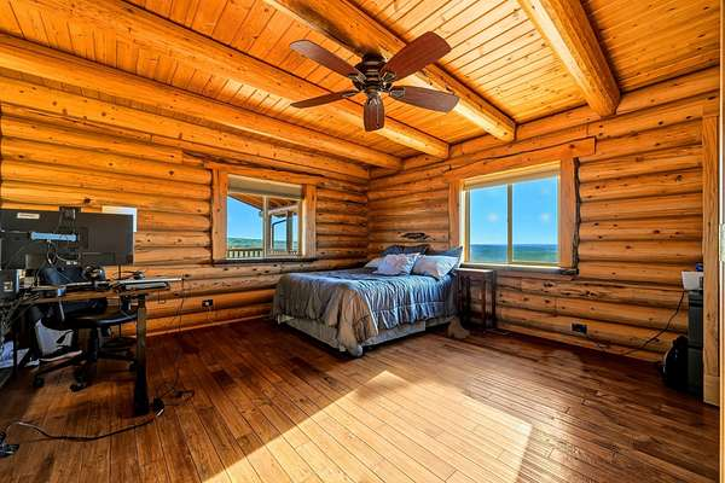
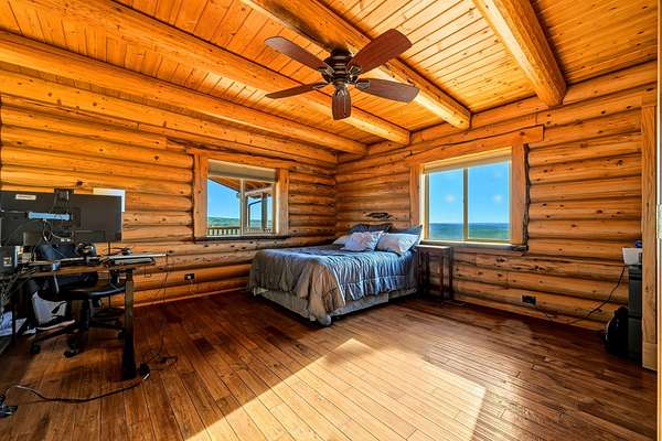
- boots (458, 327)
